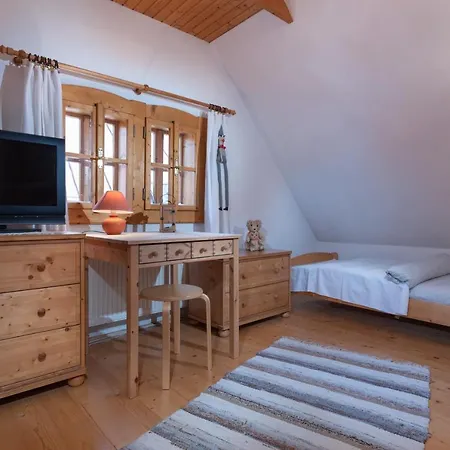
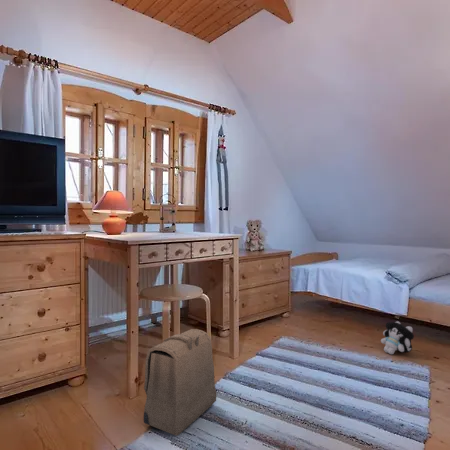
+ plush toy (397, 338)
+ backpack (179, 373)
